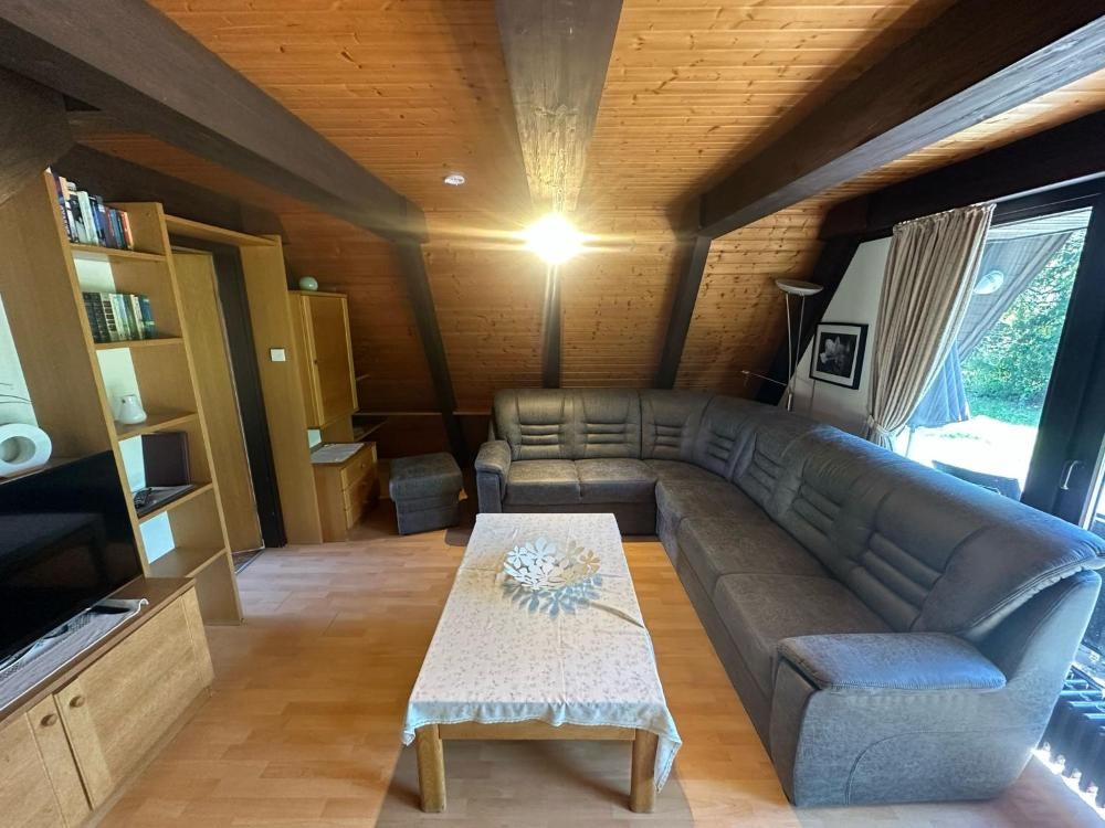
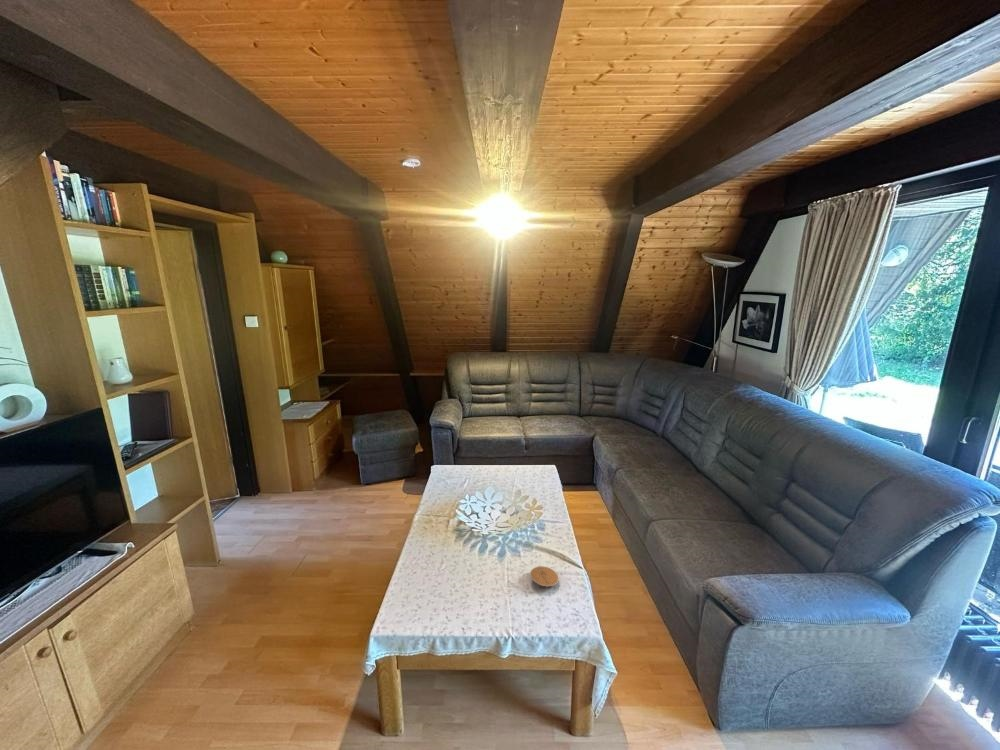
+ coaster (544, 576)
